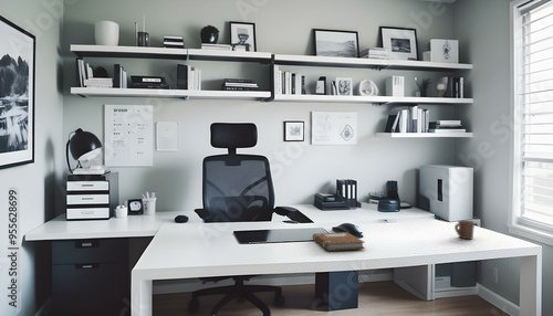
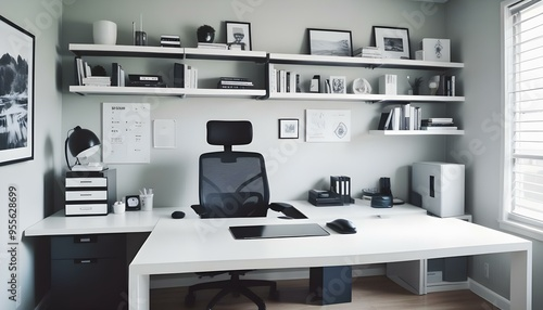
- notebook (336, 240)
- mug (463, 229)
